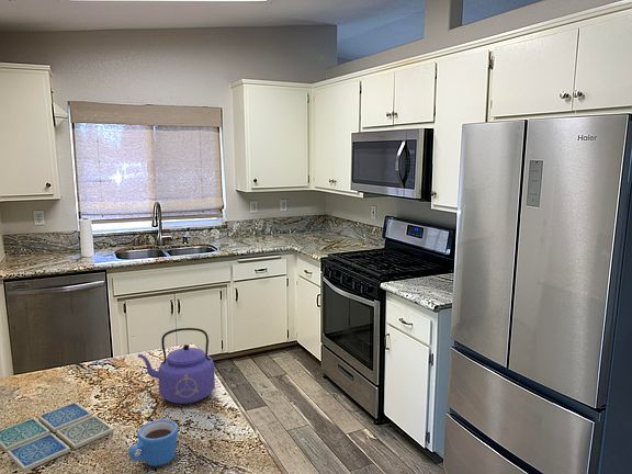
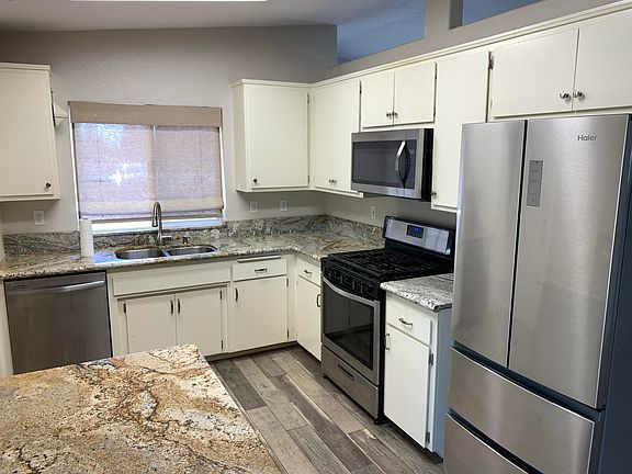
- mug (153, 447)
- drink coaster (53, 431)
- kettle (177, 361)
